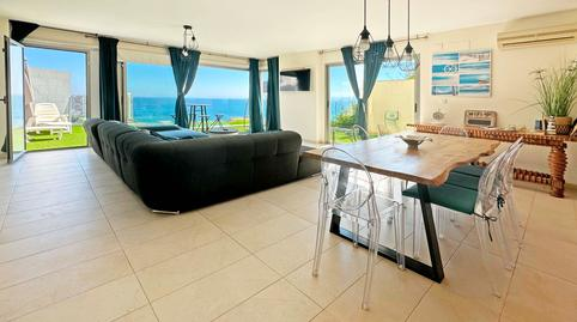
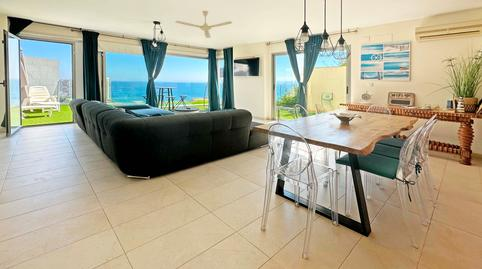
+ ceiling fan (204, 23)
